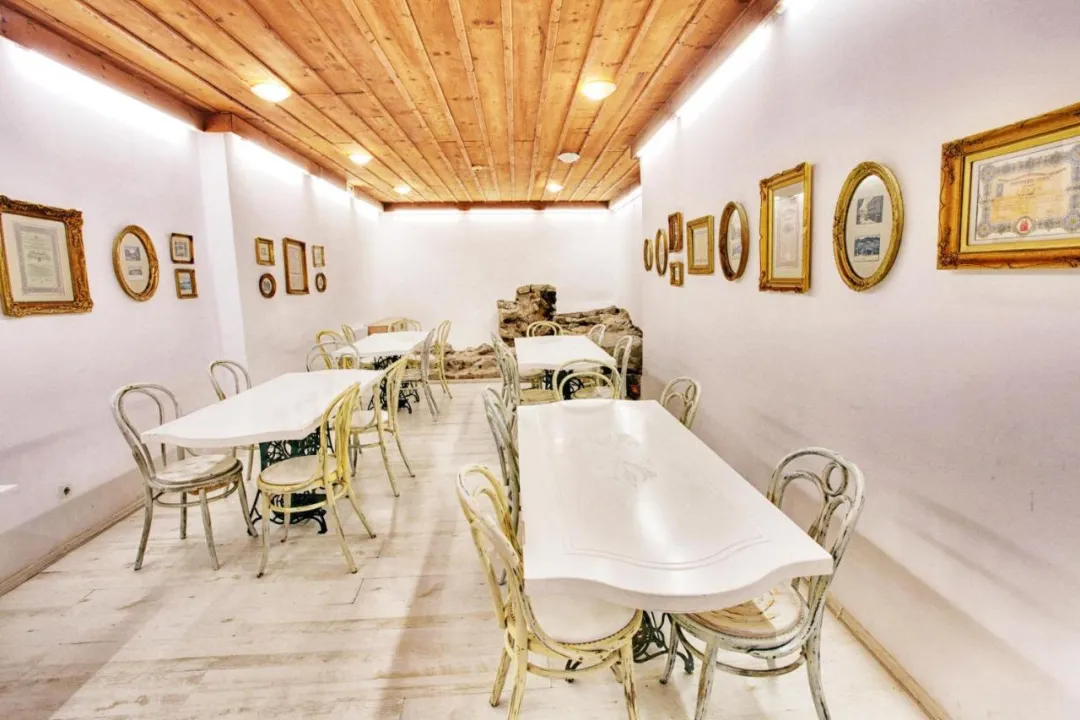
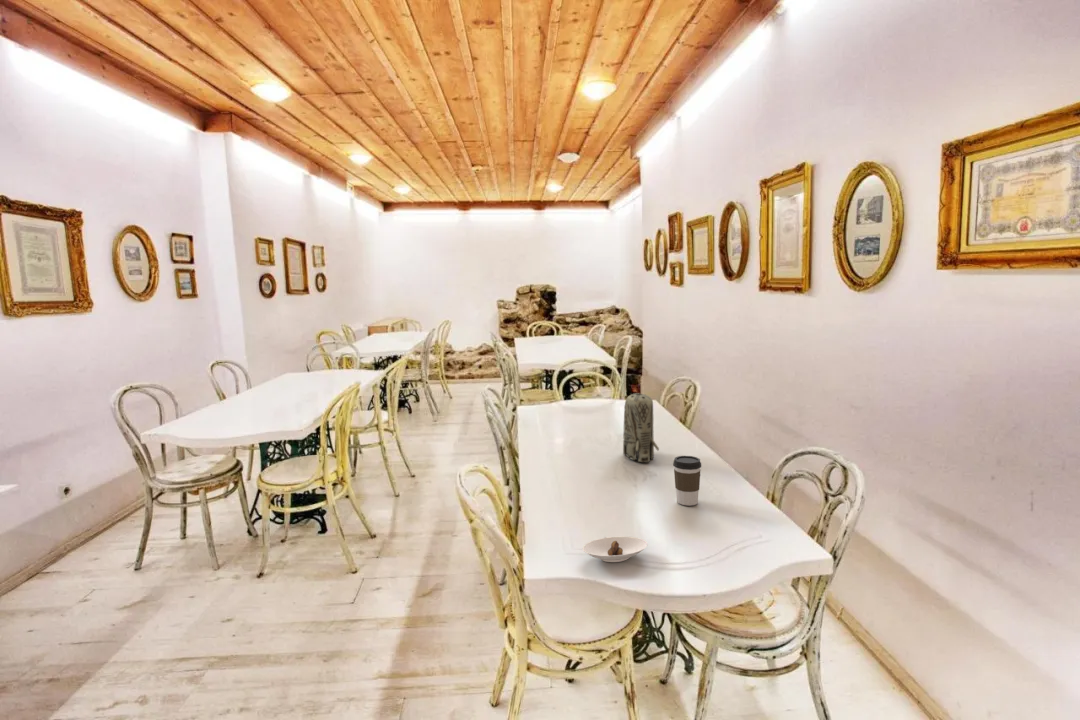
+ toy elephant (639, 426)
+ saucer (615, 550)
+ coffee cup (687, 480)
